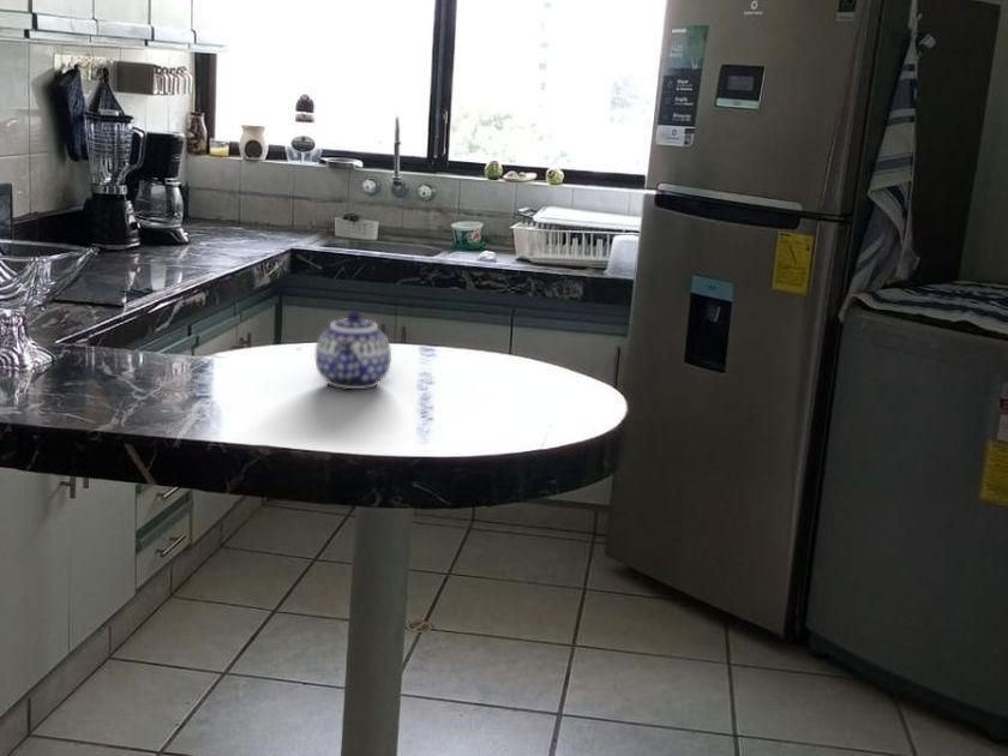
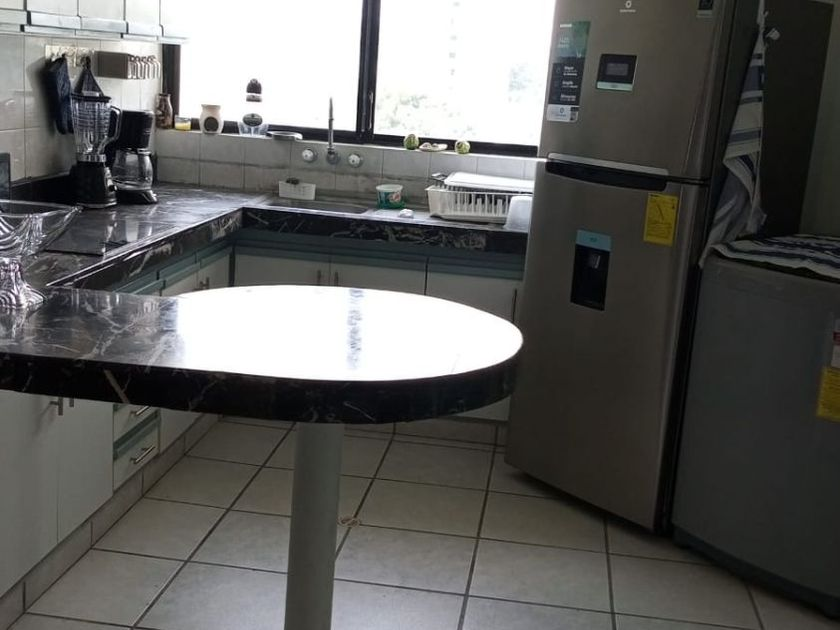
- teapot (353, 347)
